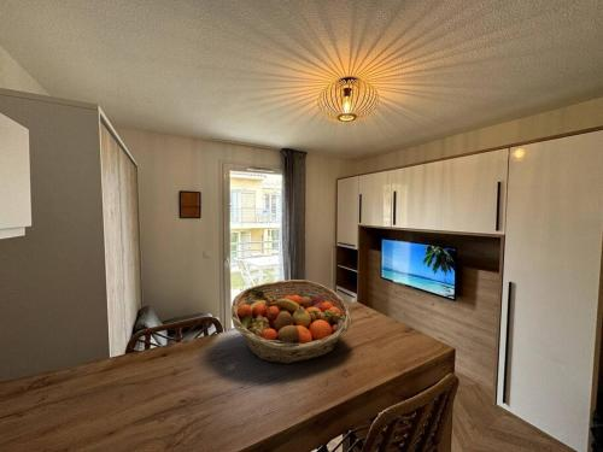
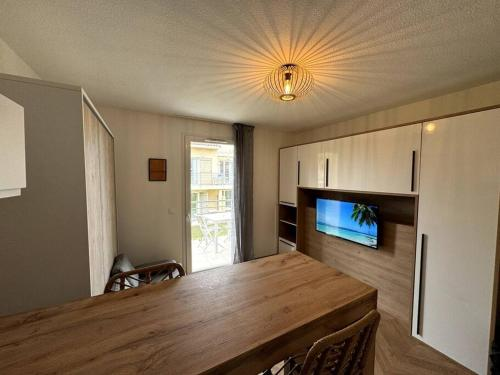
- fruit basket (292, 316)
